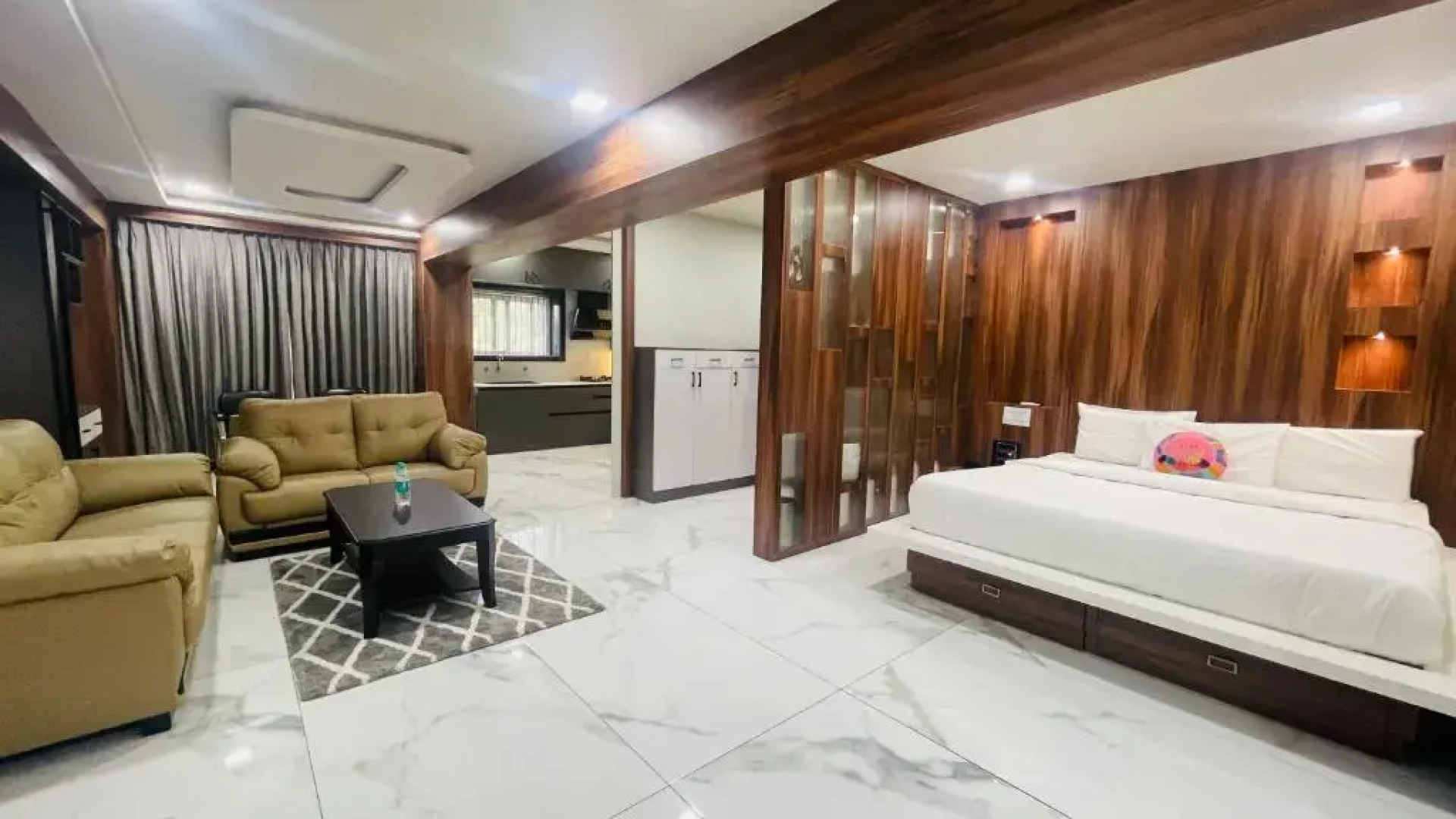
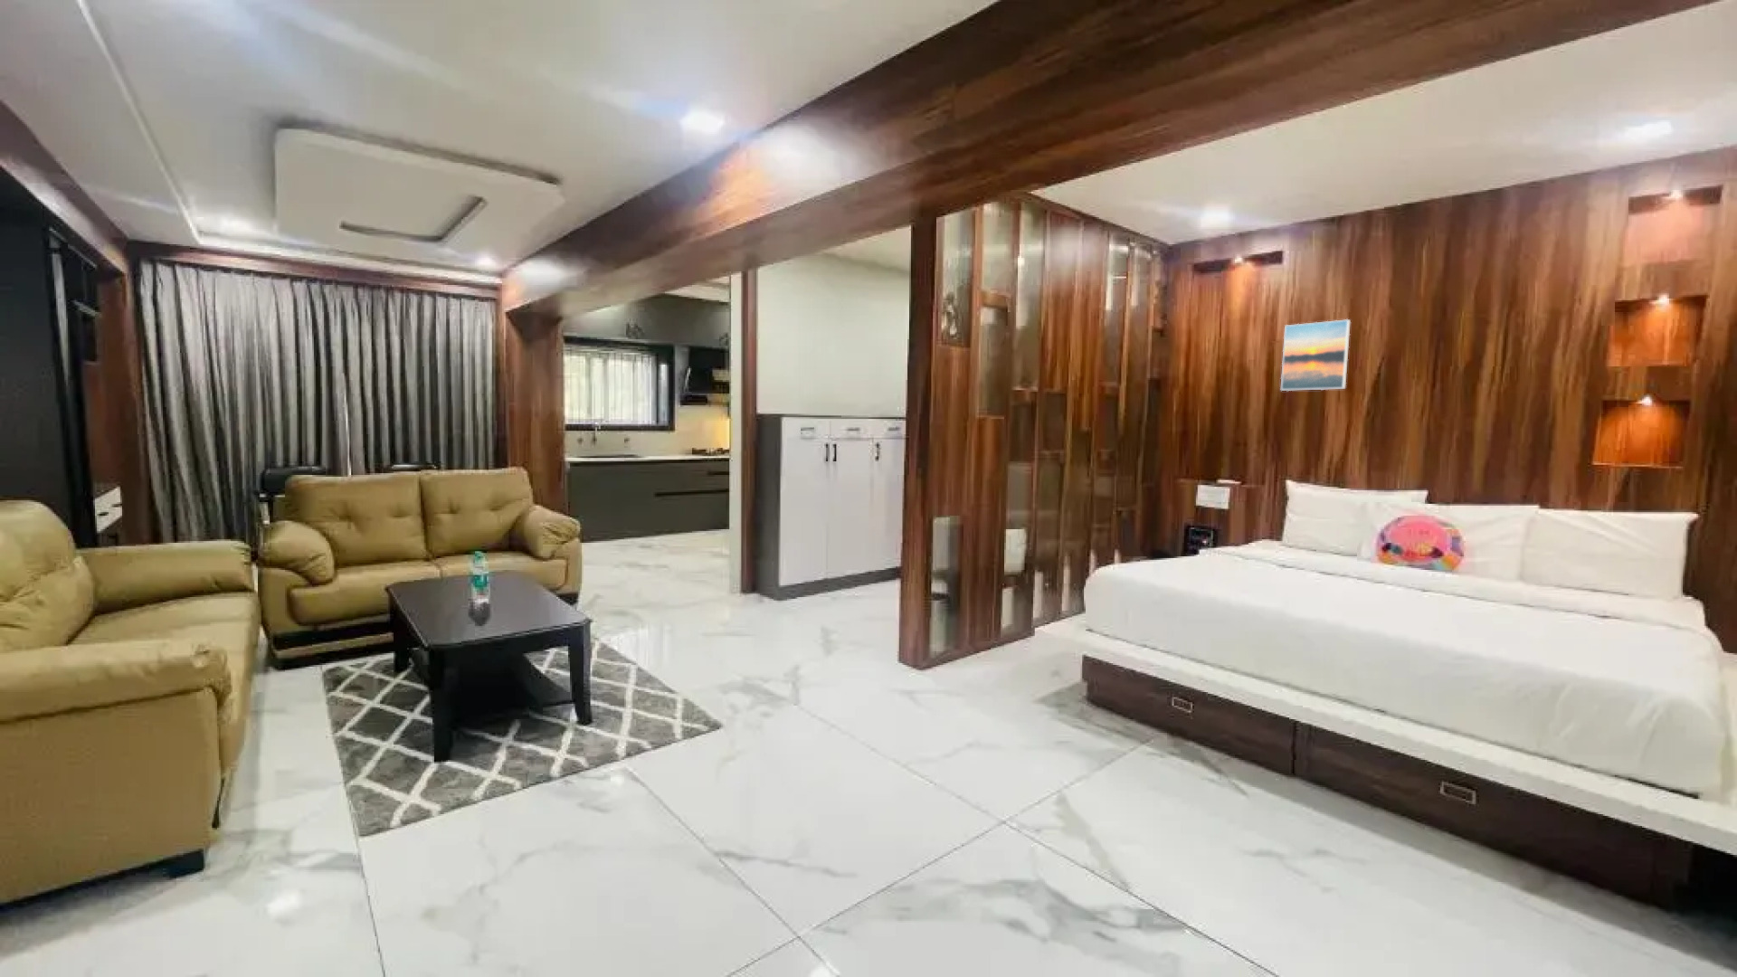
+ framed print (1313, 355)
